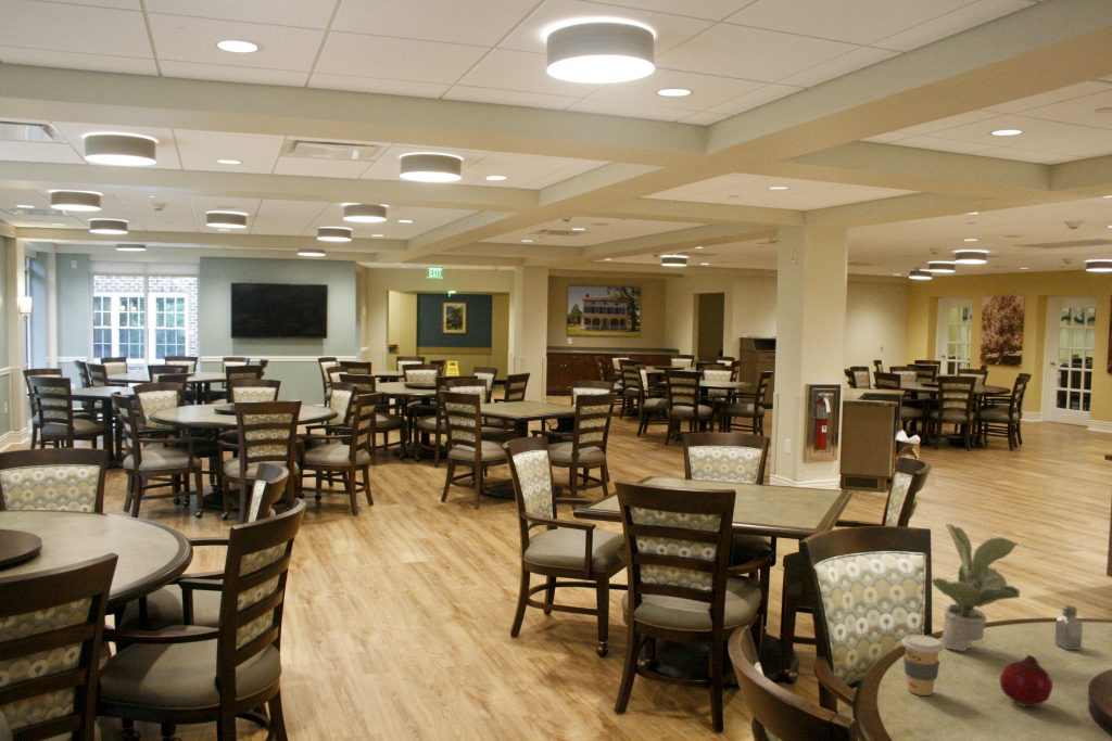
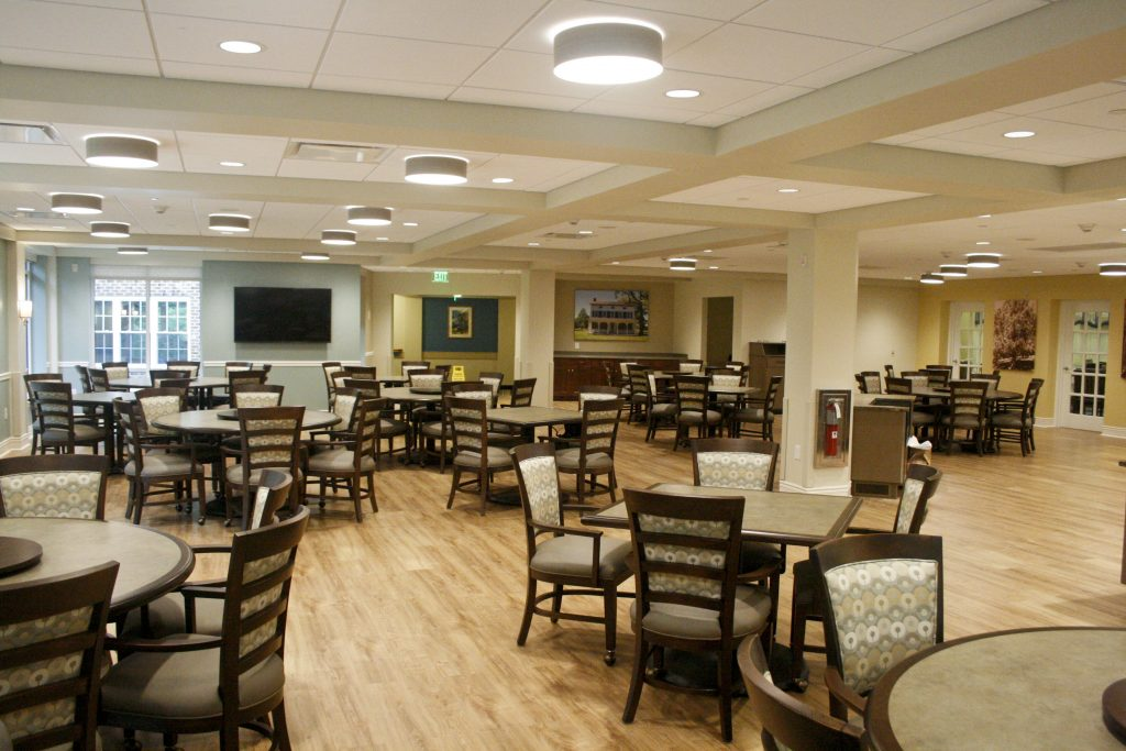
- saltshaker (1069, 626)
- fruit (1025, 680)
- potted plant (977, 590)
- coffee cup (921, 665)
